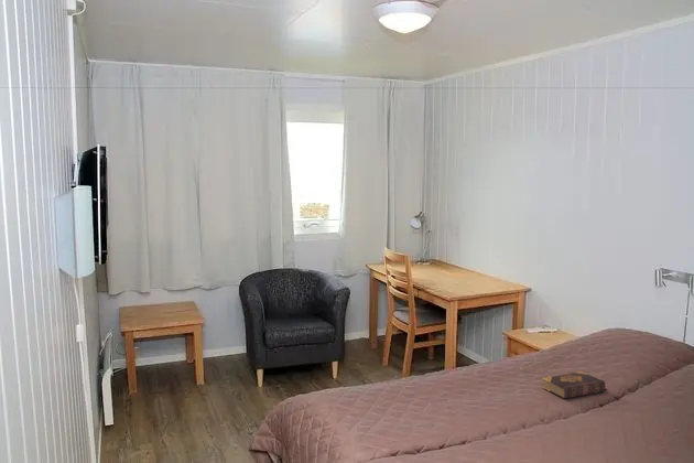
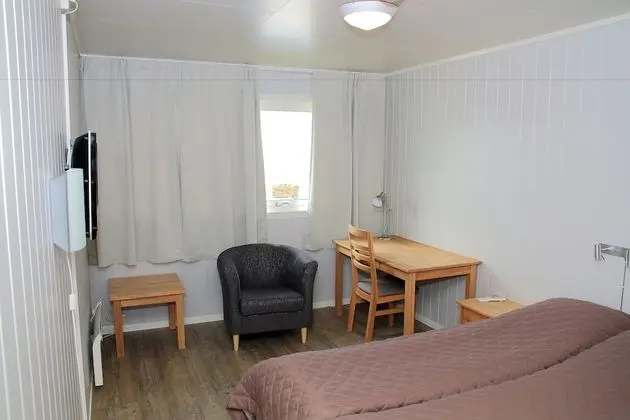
- book (576, 384)
